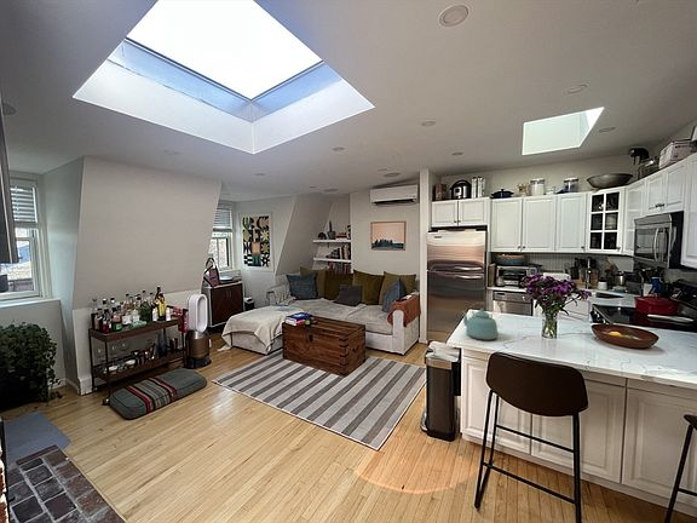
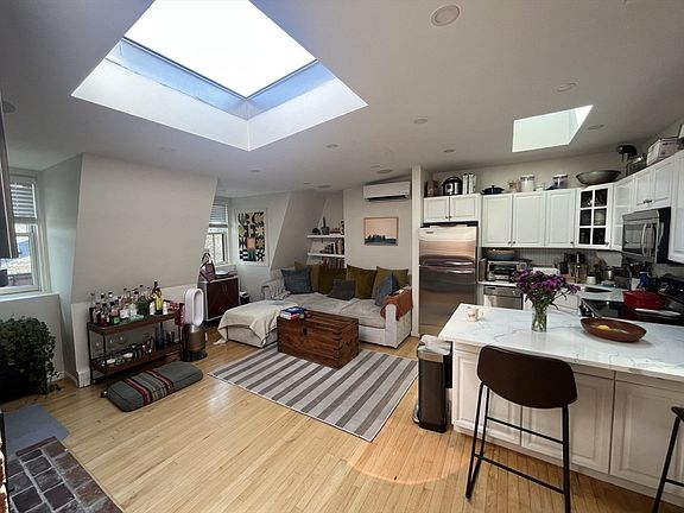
- kettle (478, 318)
